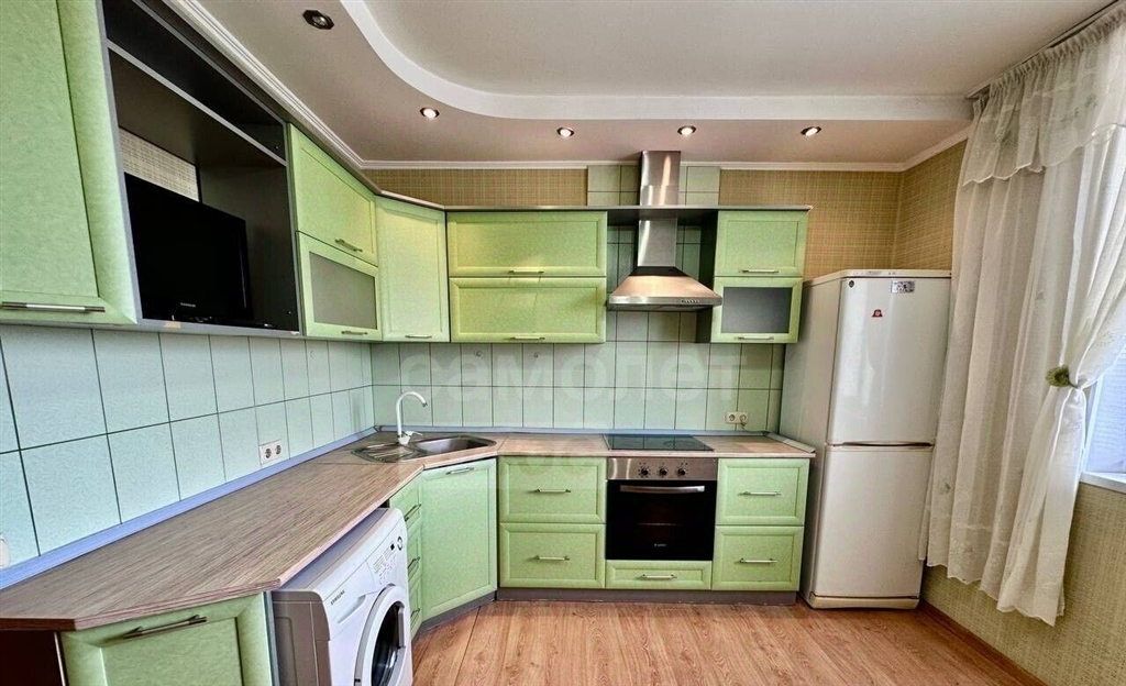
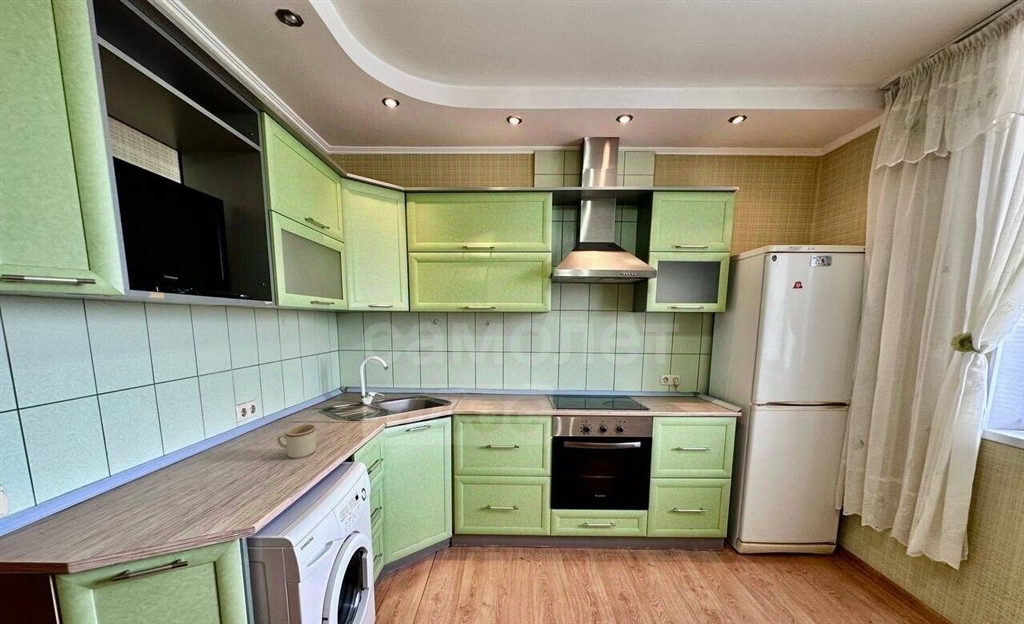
+ mug (296, 441)
